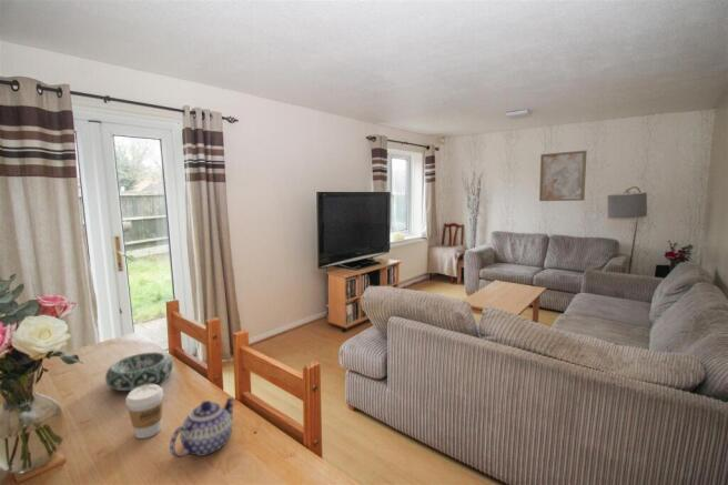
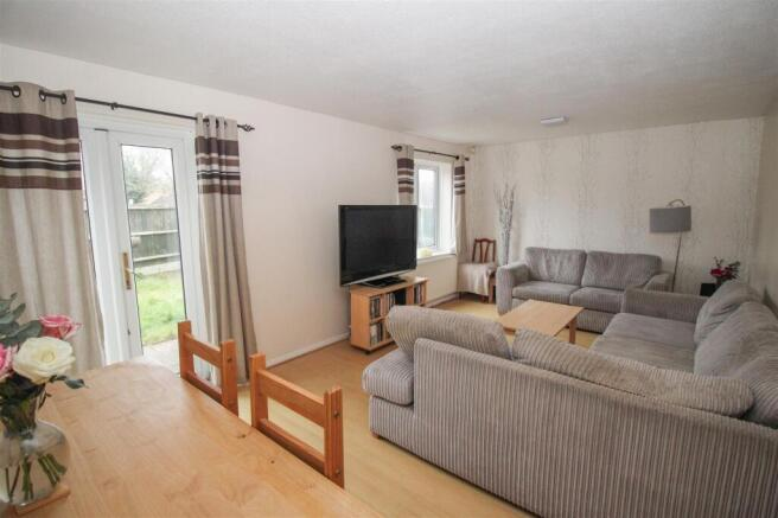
- decorative bowl (140, 371)
- wall art (562, 176)
- teapot (205, 423)
- coffee cup (145, 411)
